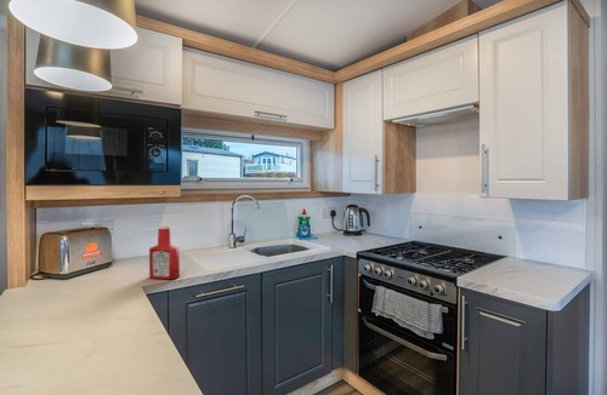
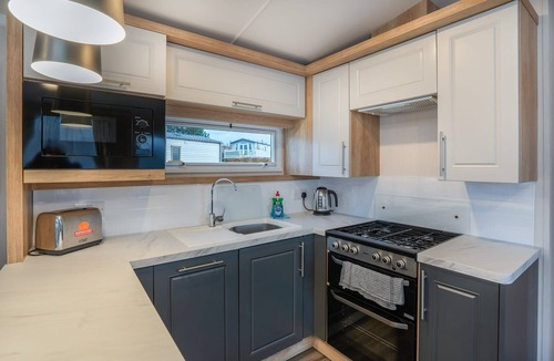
- soap bottle (164, 251)
